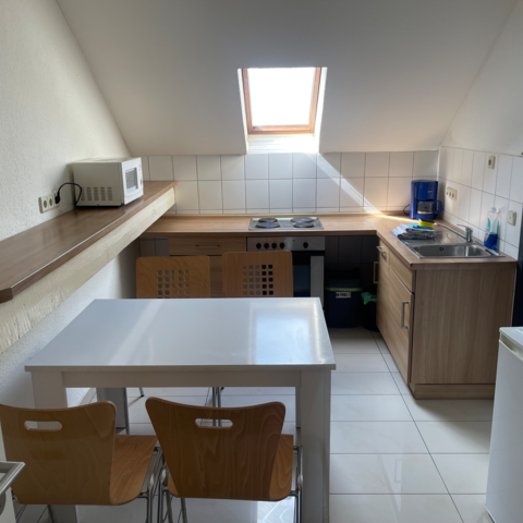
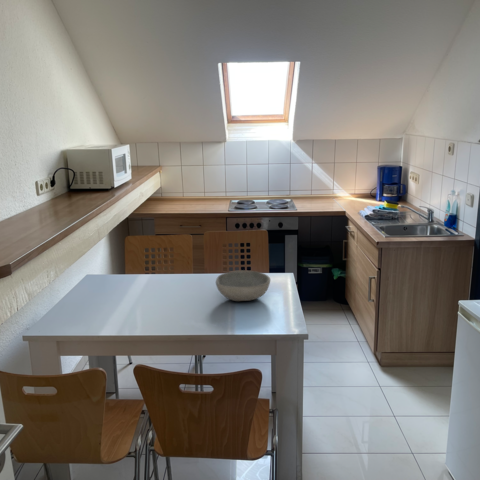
+ bowl (243, 288)
